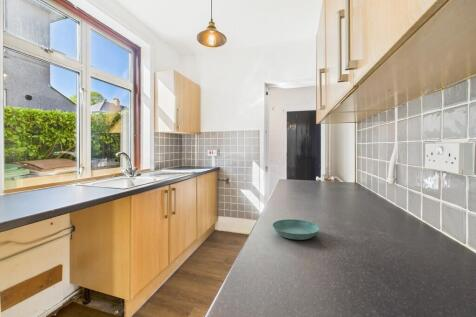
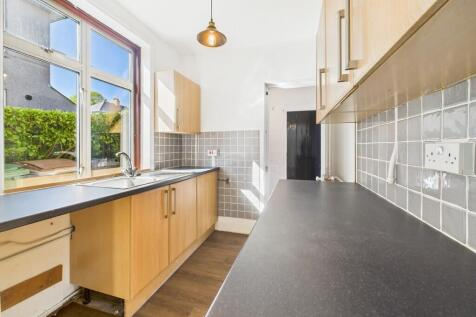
- saucer (295, 229)
